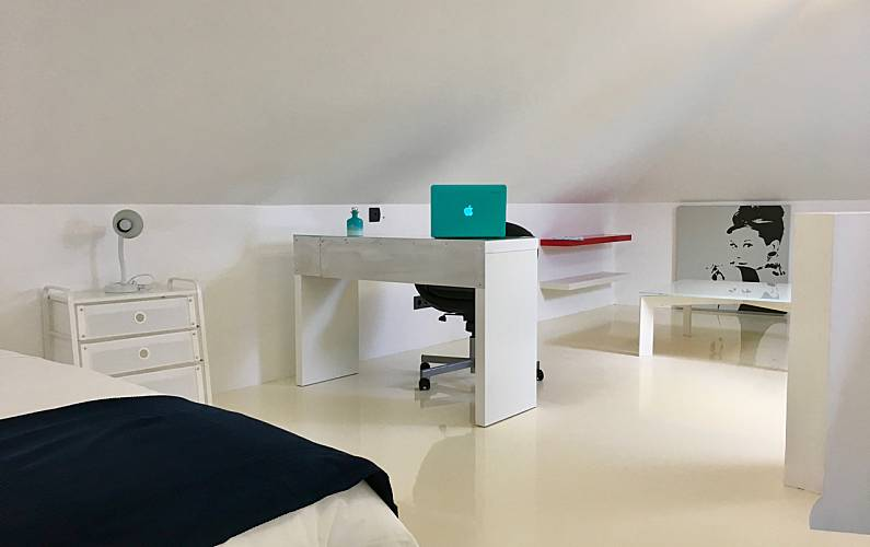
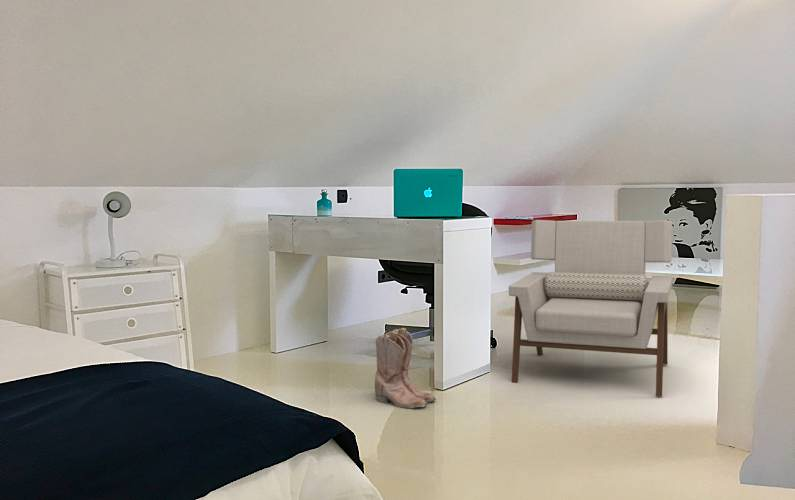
+ armchair (593, 298)
+ boots (405, 365)
